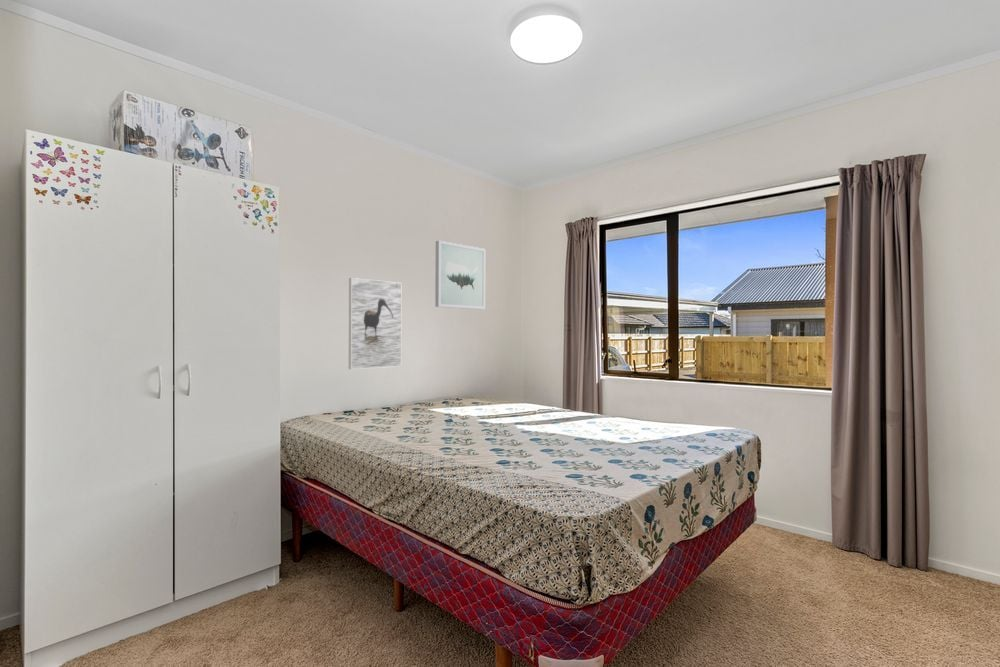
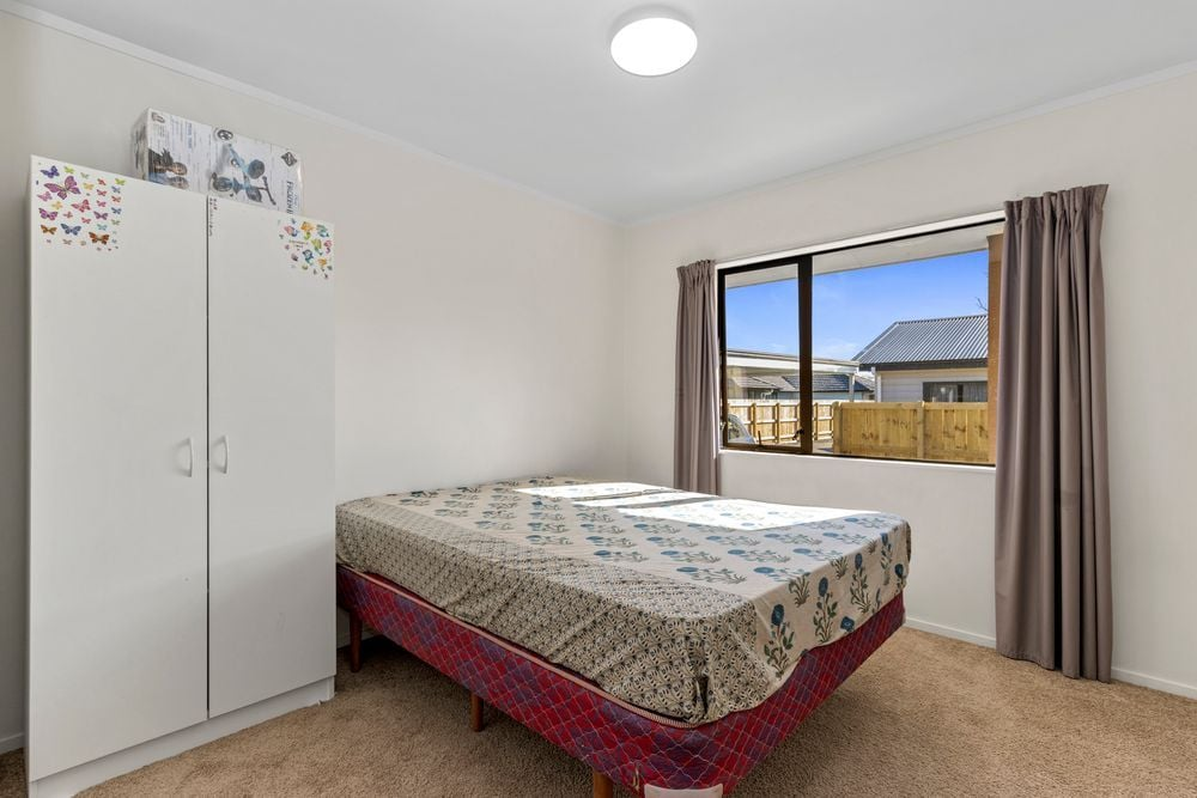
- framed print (376, 324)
- wall art (461, 276)
